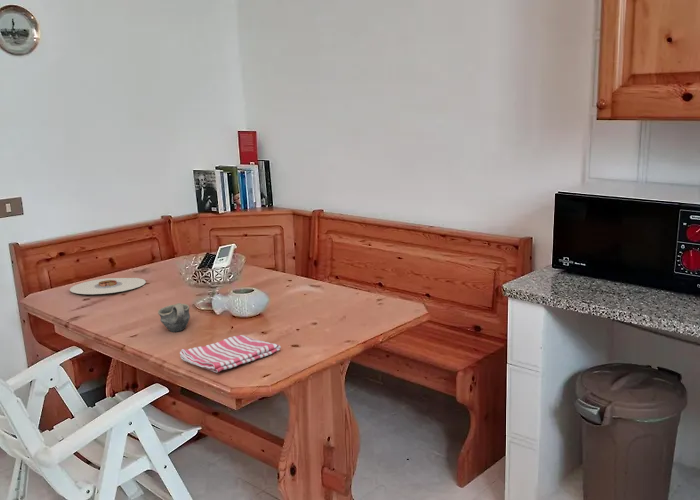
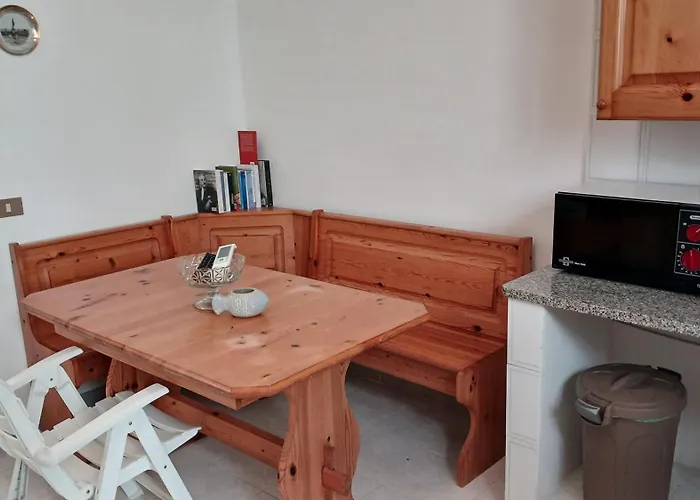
- plate (108, 283)
- cup (174, 316)
- dish towel (231, 350)
